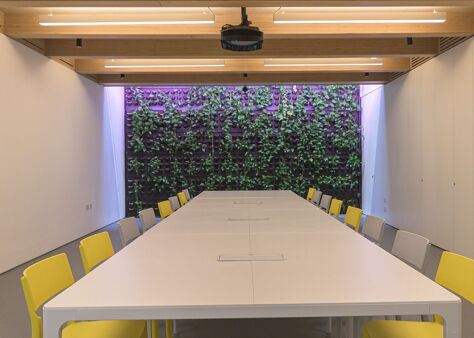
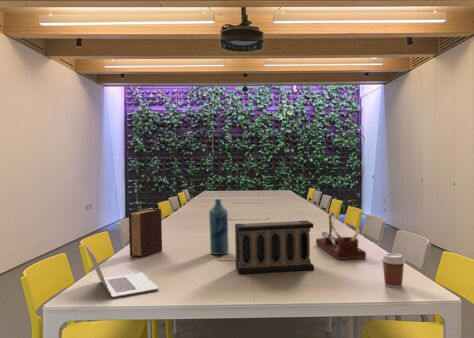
+ speaker (274, 246)
+ desk organizer (339, 235)
+ coffee cup (393, 270)
+ diary (146, 231)
+ bottle (218, 226)
+ laptop (121, 275)
